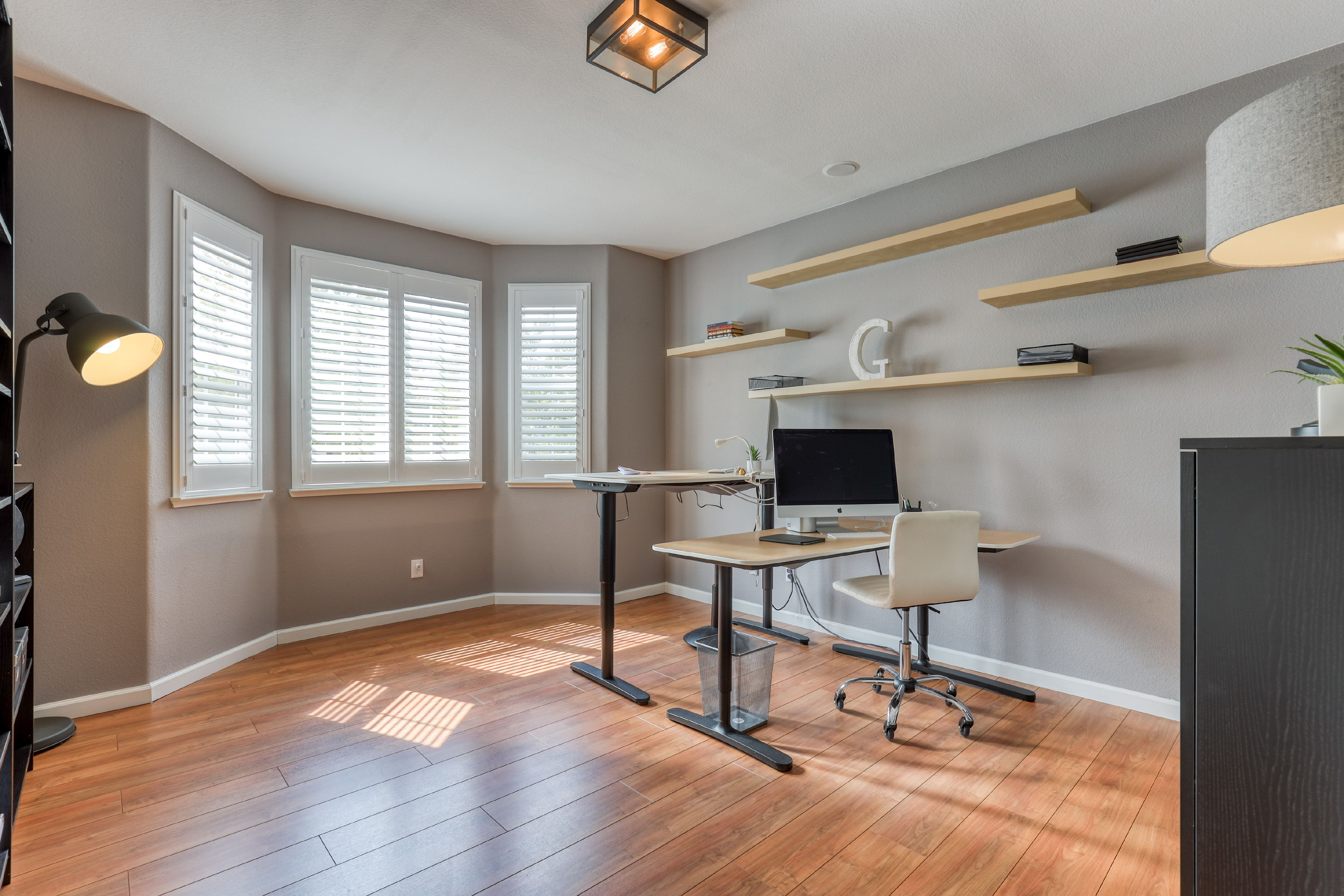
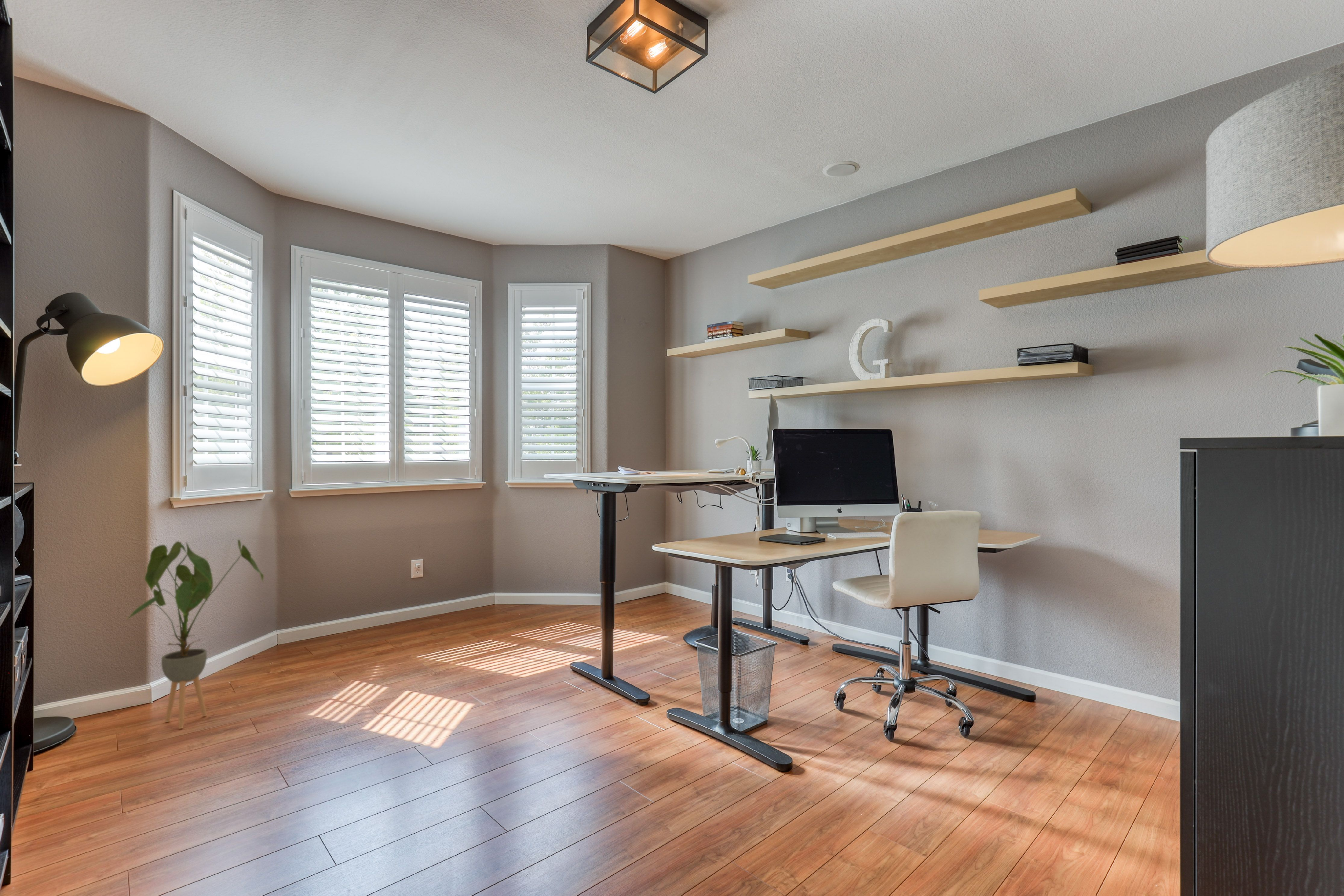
+ house plant (186, 629)
